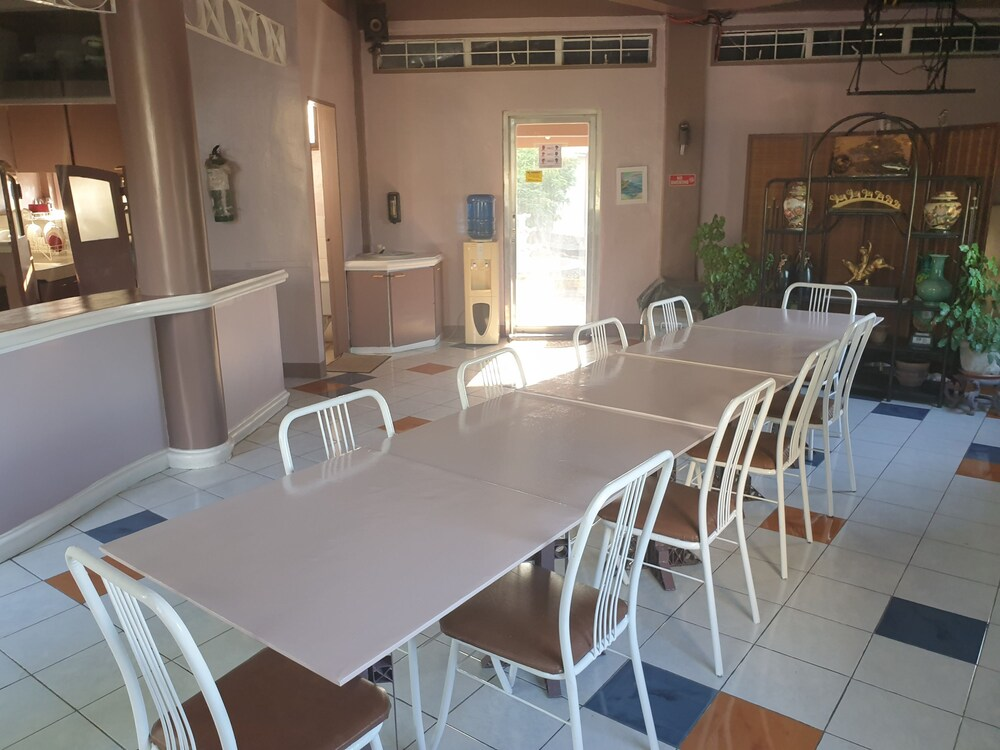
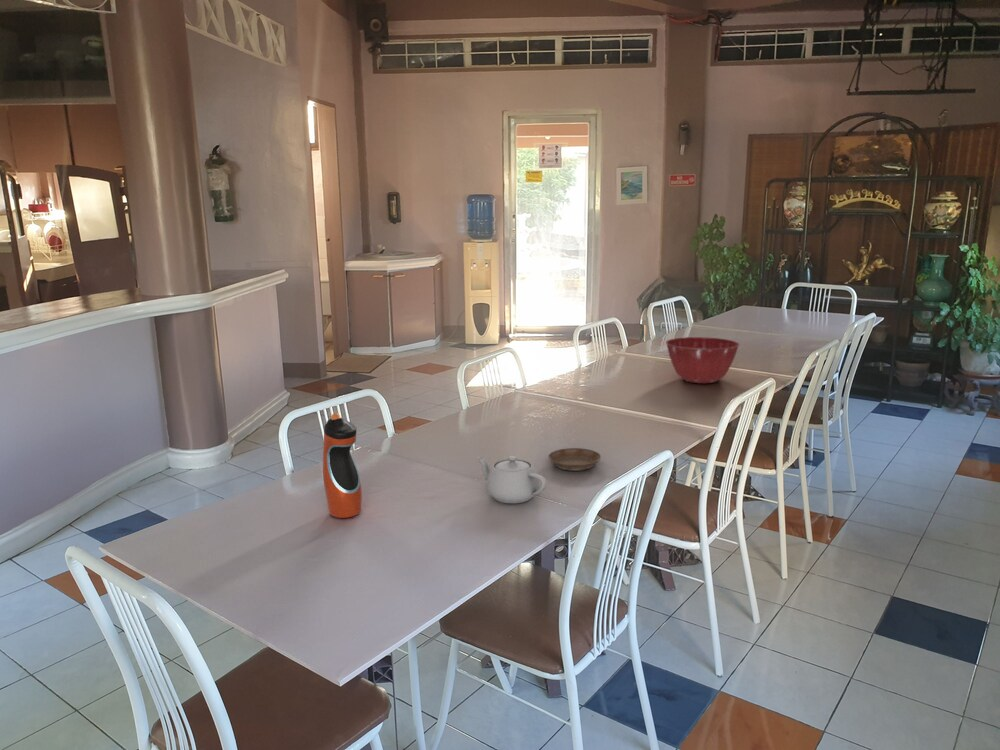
+ water bottle (341, 464)
+ teapot (510, 476)
+ saucer (574, 460)
+ mixing bowl (701, 361)
